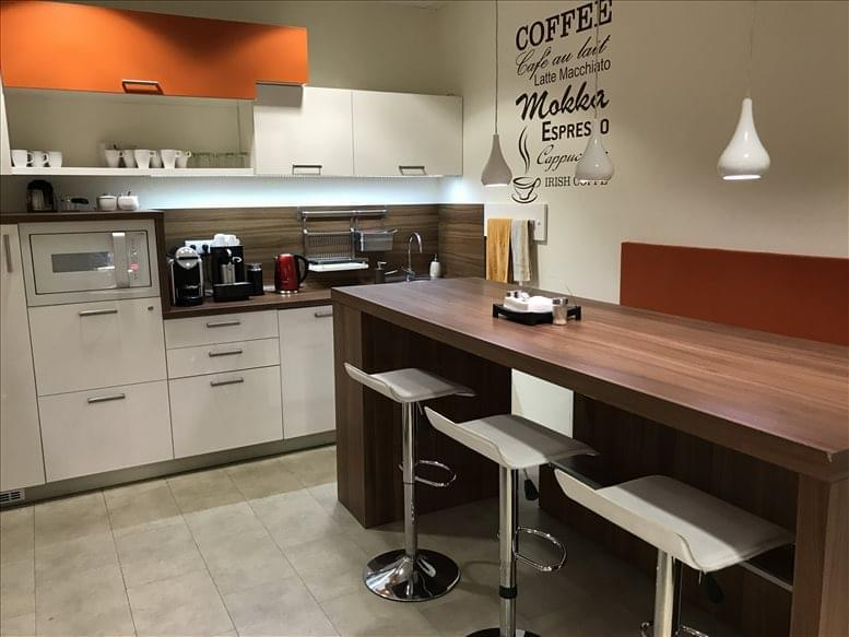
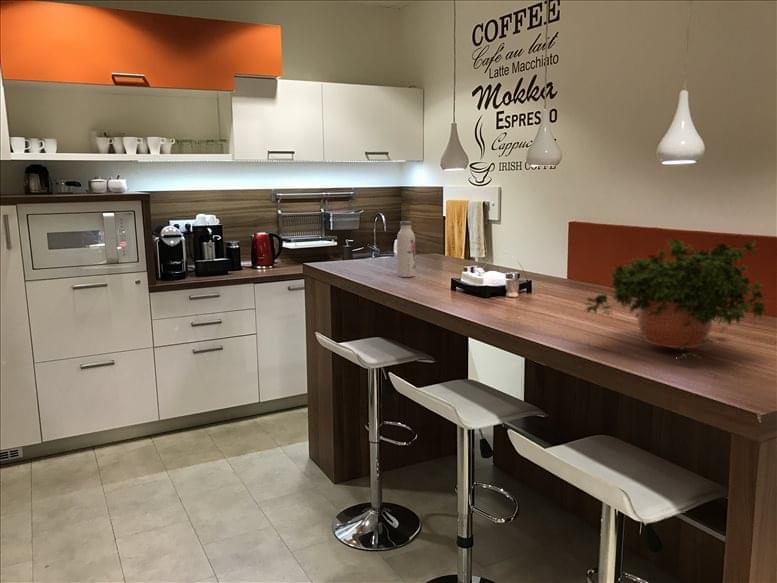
+ potted plant (677, 292)
+ water bottle (406, 248)
